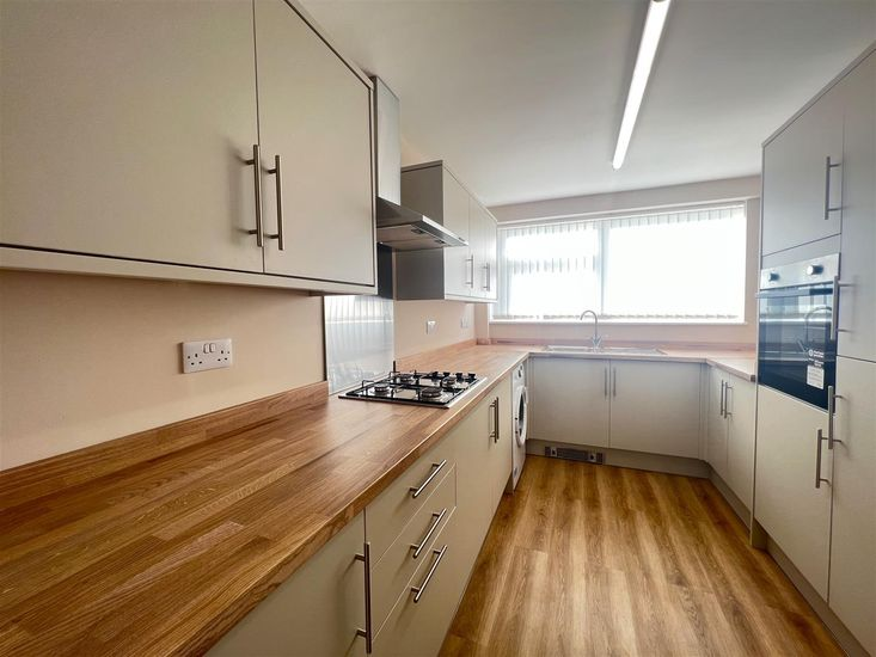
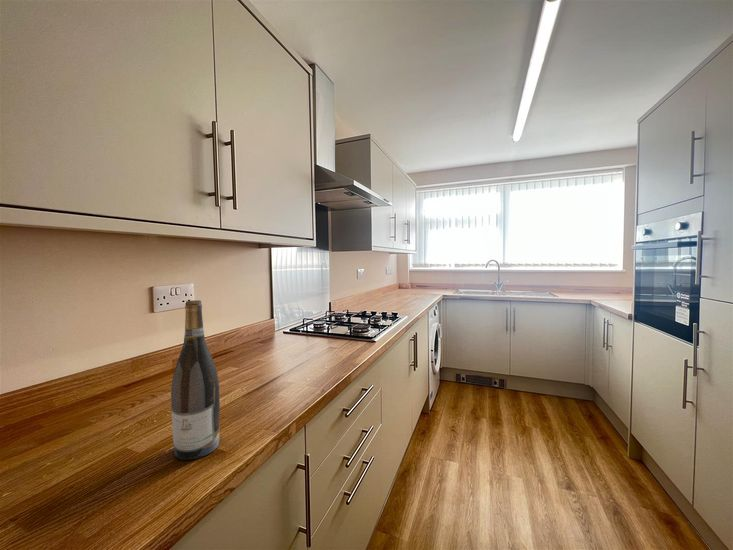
+ wine bottle (195, 375)
